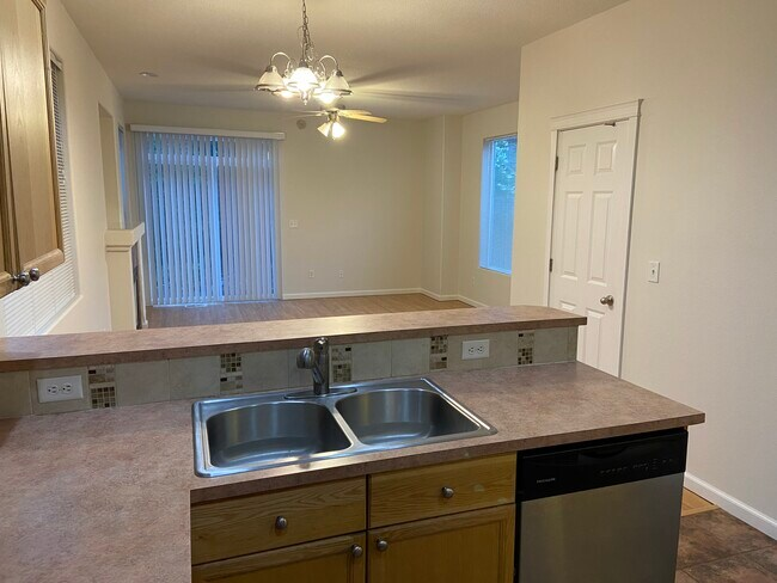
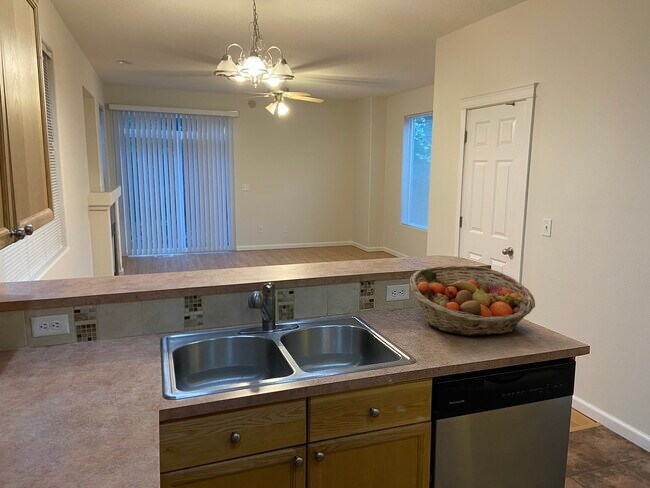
+ fruit basket (469, 298)
